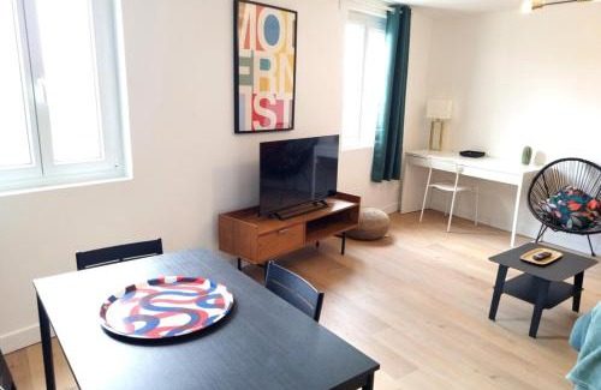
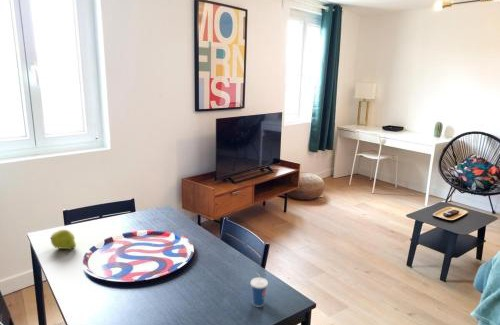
+ fruit (64, 240)
+ cup (259, 286)
